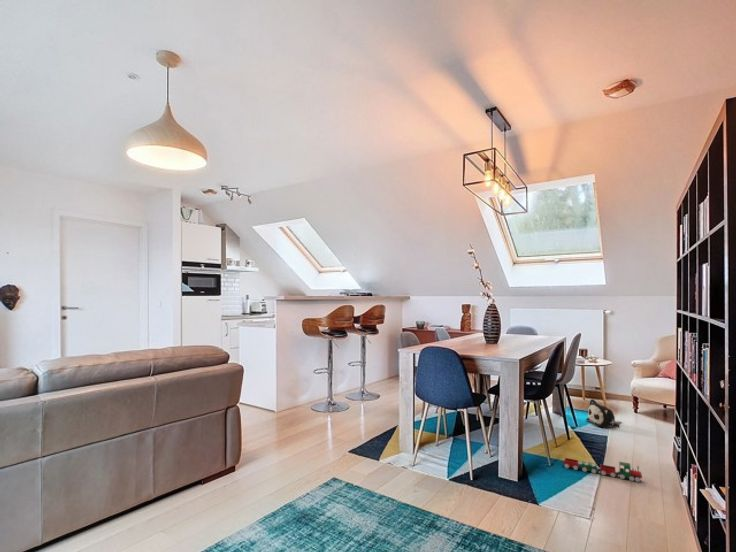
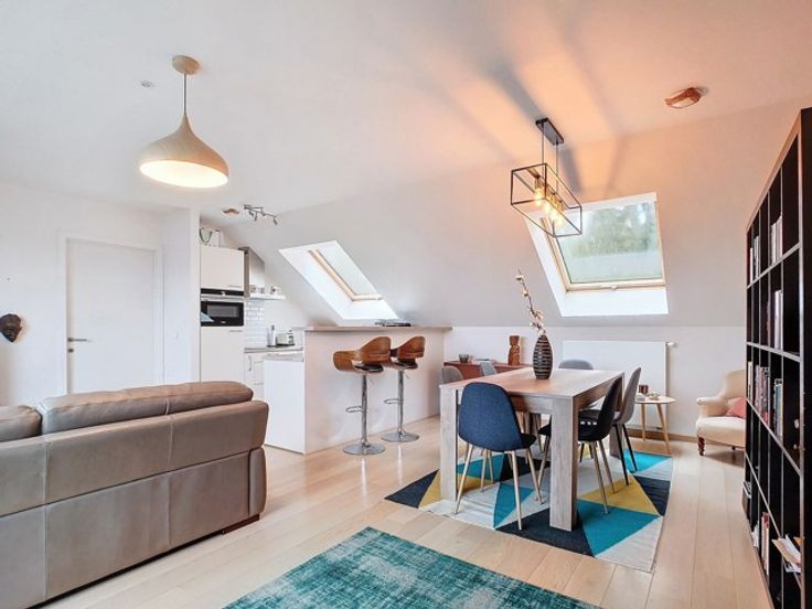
- plush toy (606, 412)
- toy train (600, 466)
